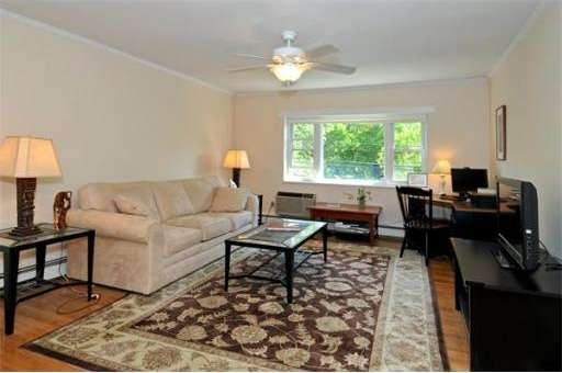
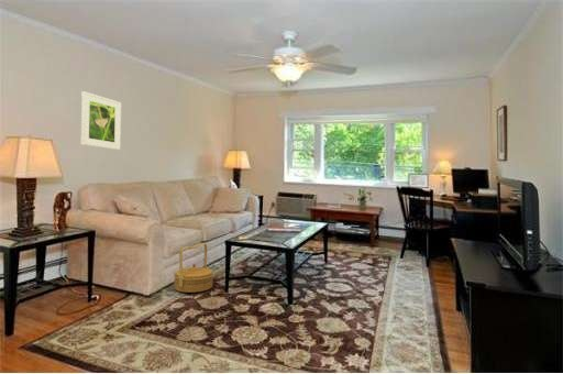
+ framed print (101, 122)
+ woven basket (194, 265)
